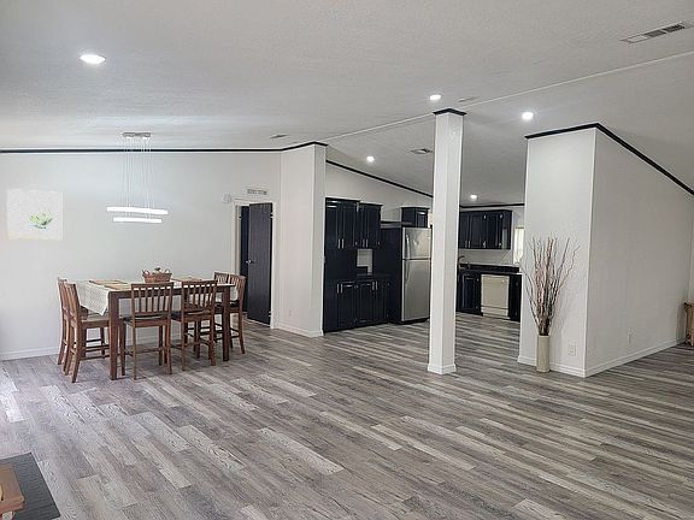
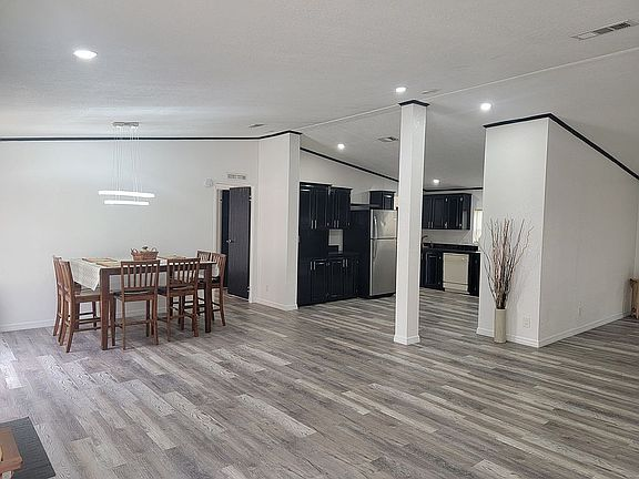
- wall art (35, 214)
